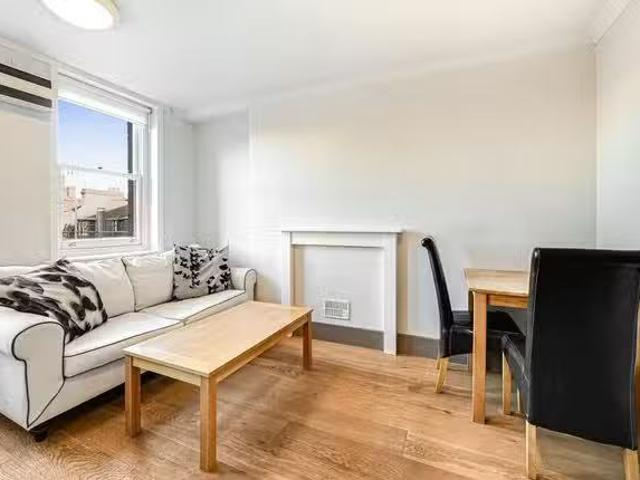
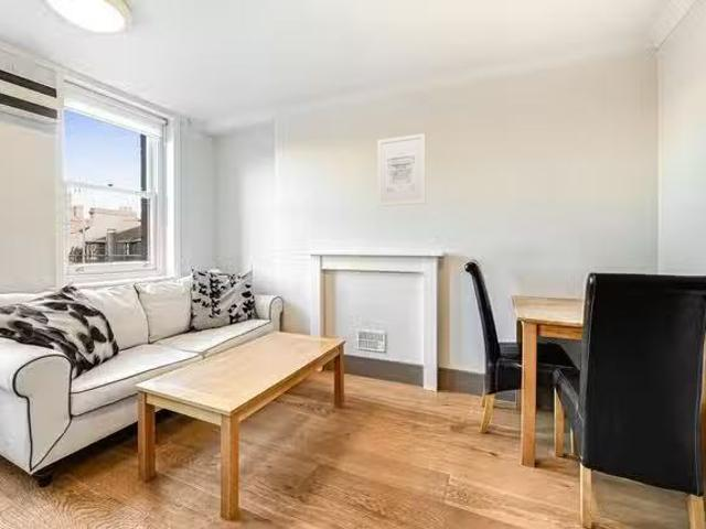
+ wall art (400, 171)
